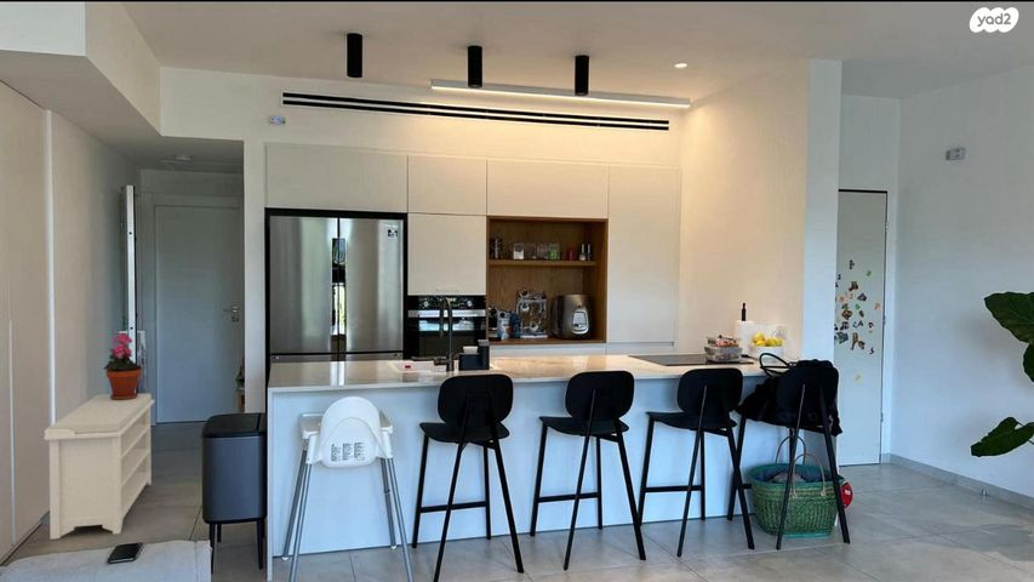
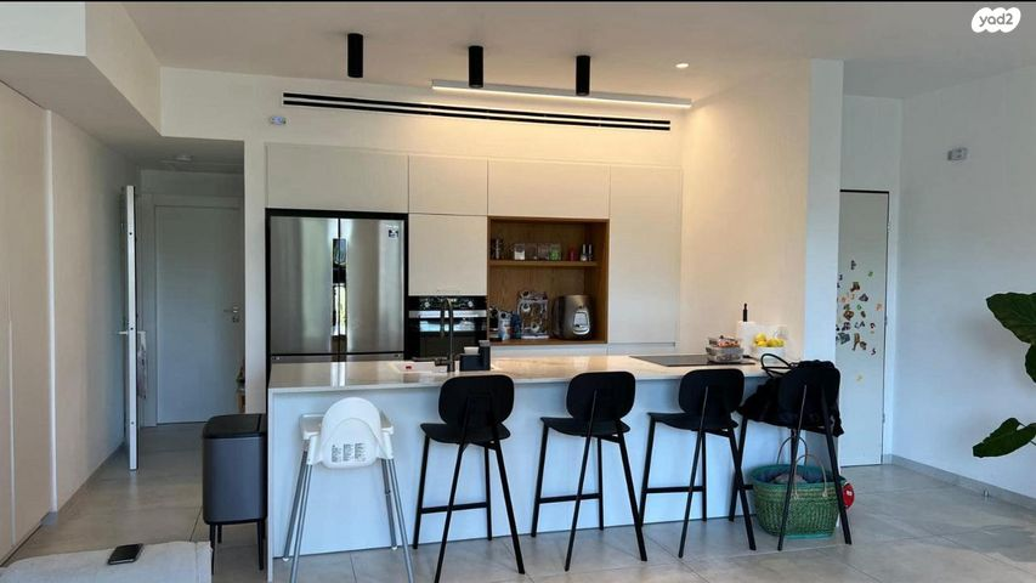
- bench (105, 457)
- potted plant (121, 365)
